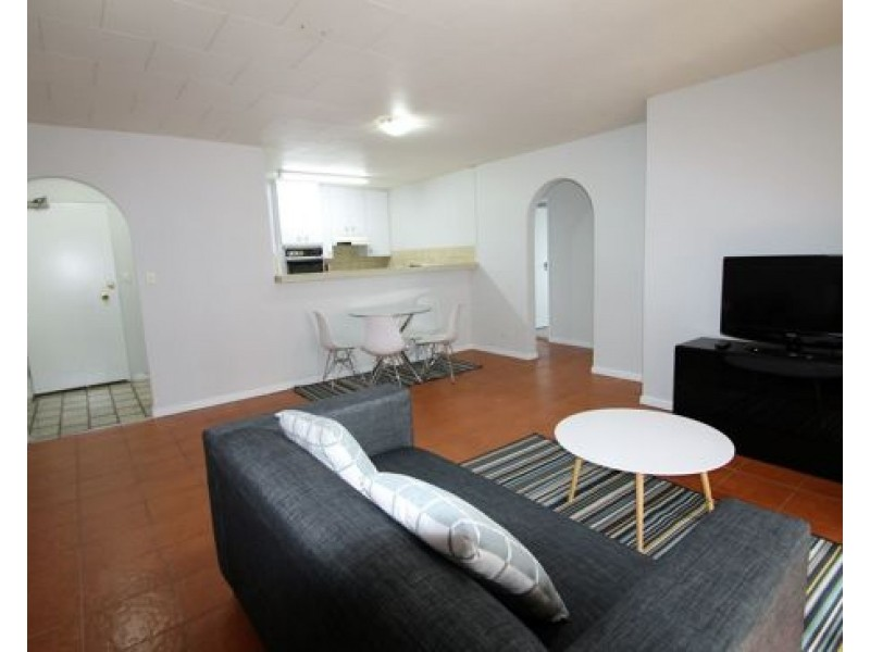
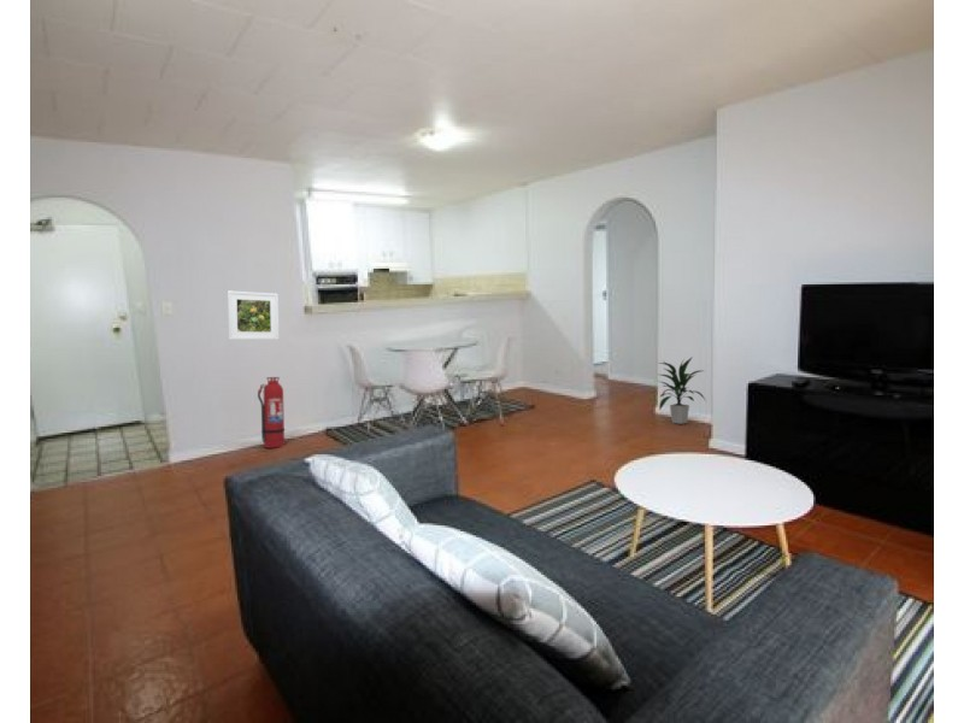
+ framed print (253, 316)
+ fire extinguisher (270, 411)
+ indoor plant (676, 389)
